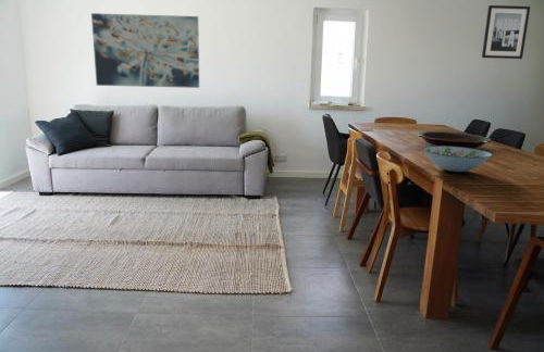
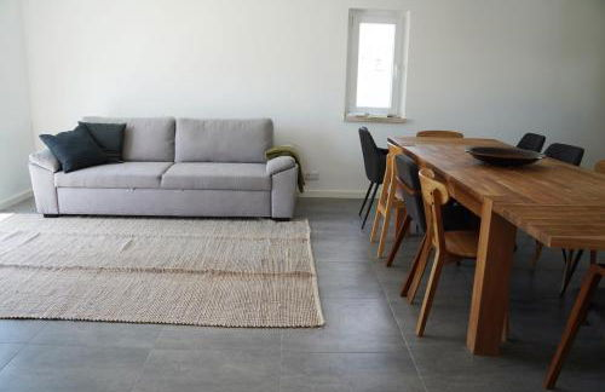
- wall art (505, 32)
- wall art (146, 51)
- decorative bowl (455, 161)
